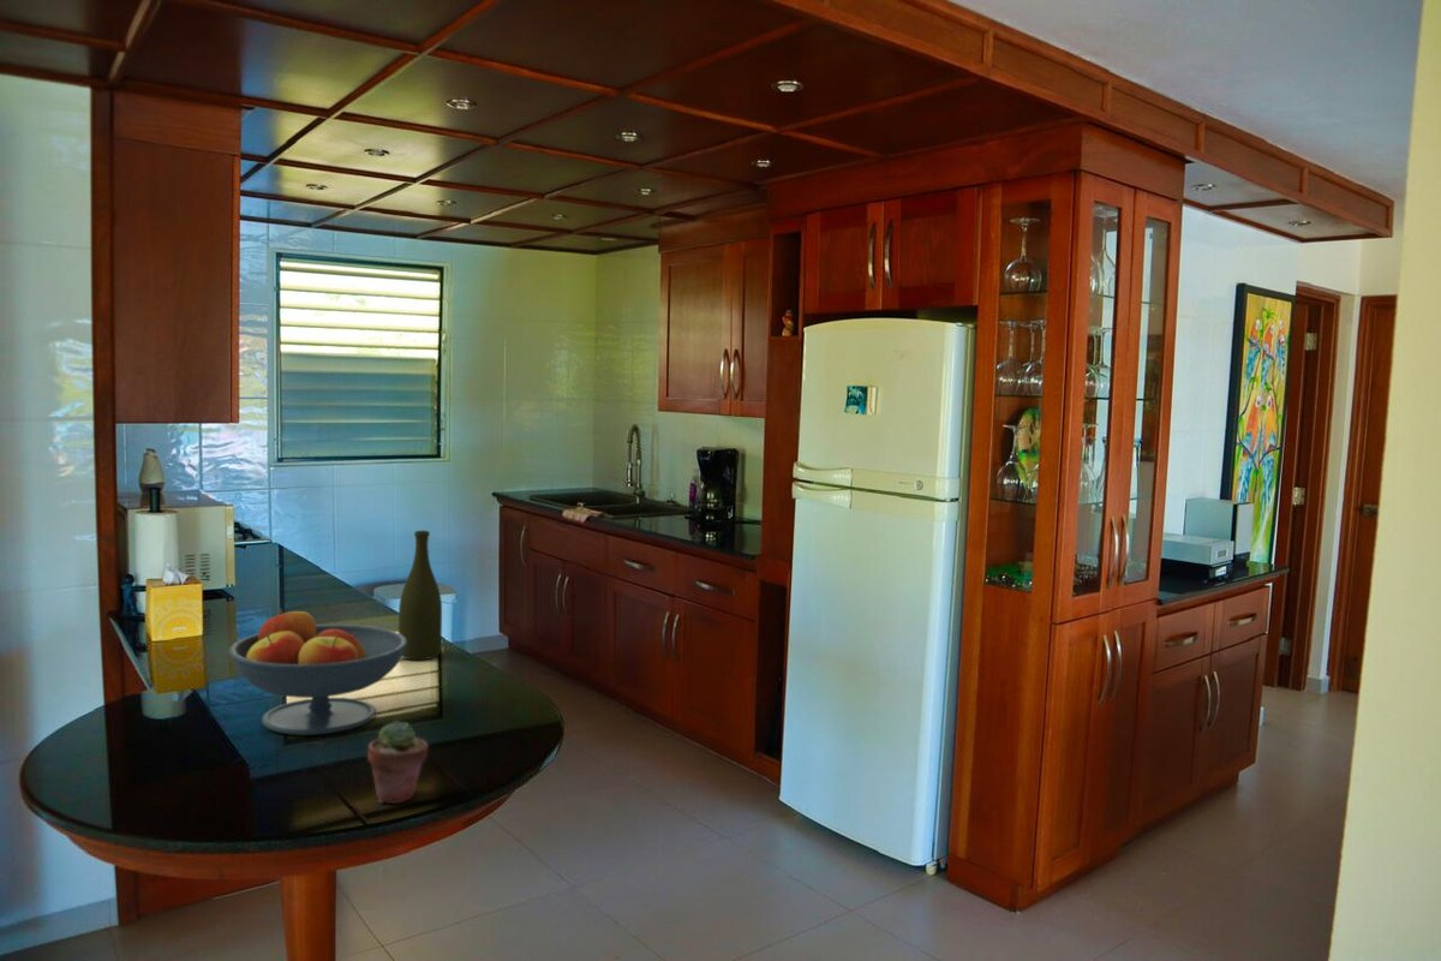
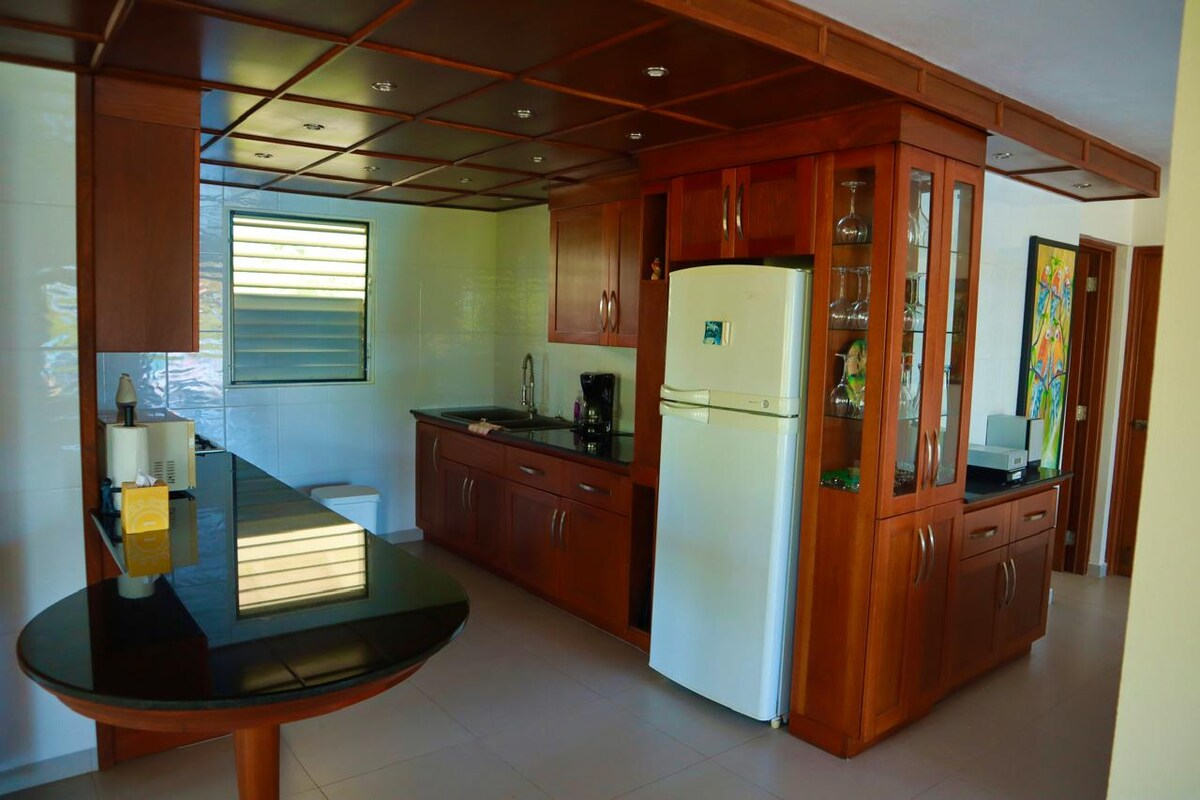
- bottle (420, 593)
- potted succulent (397, 759)
- fruit bowl (319, 667)
